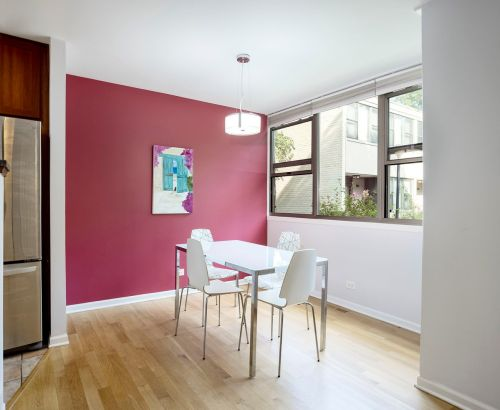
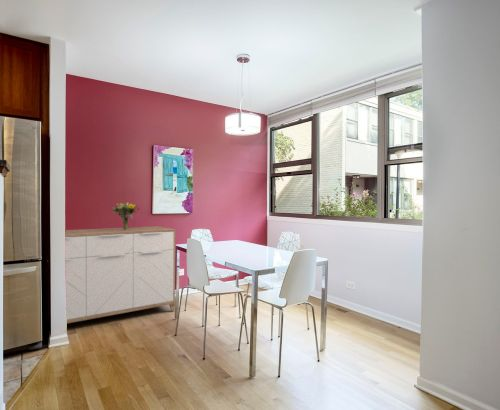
+ sideboard (105, 273)
+ bouquet (125, 215)
